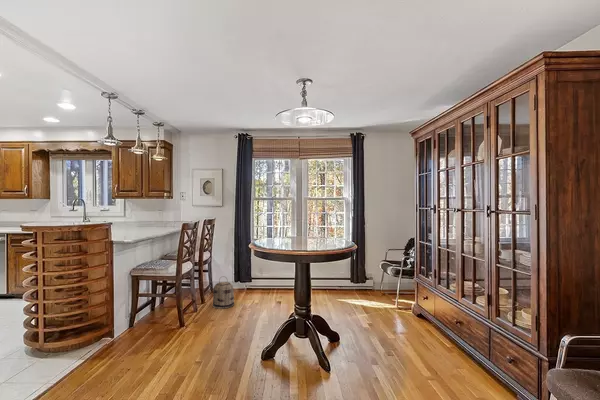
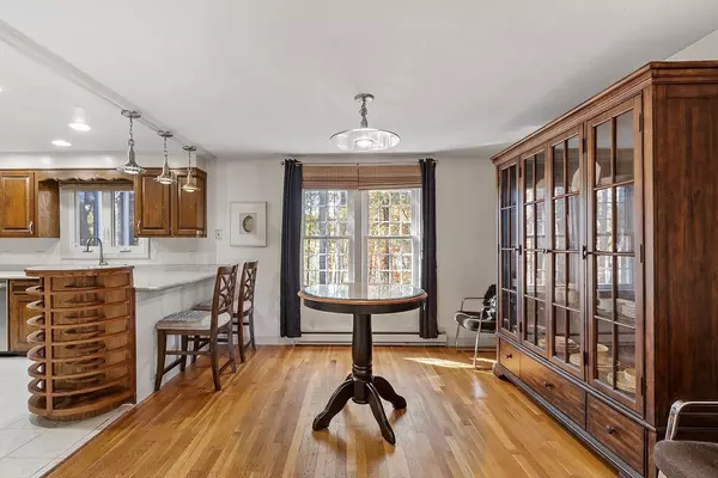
- basket (223, 290)
